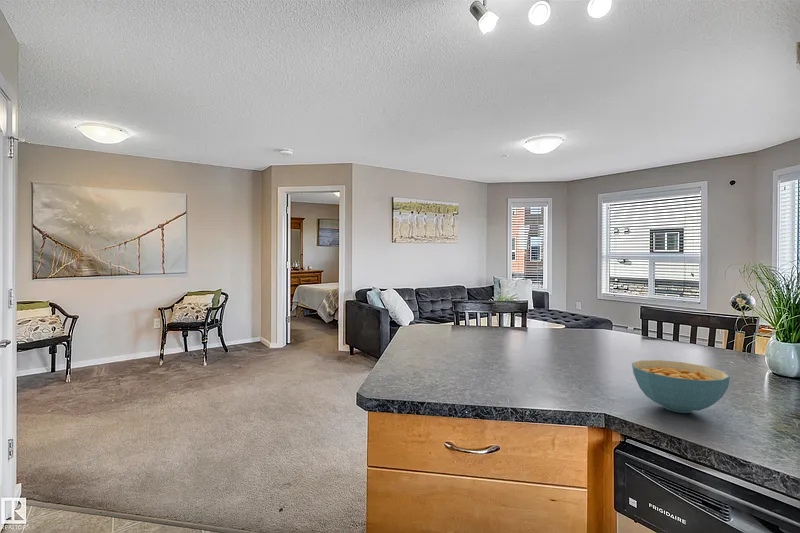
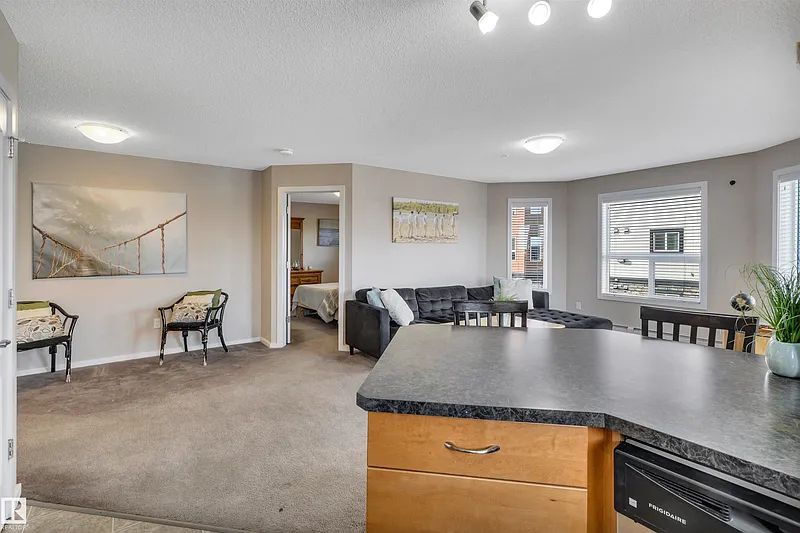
- cereal bowl (677, 389)
